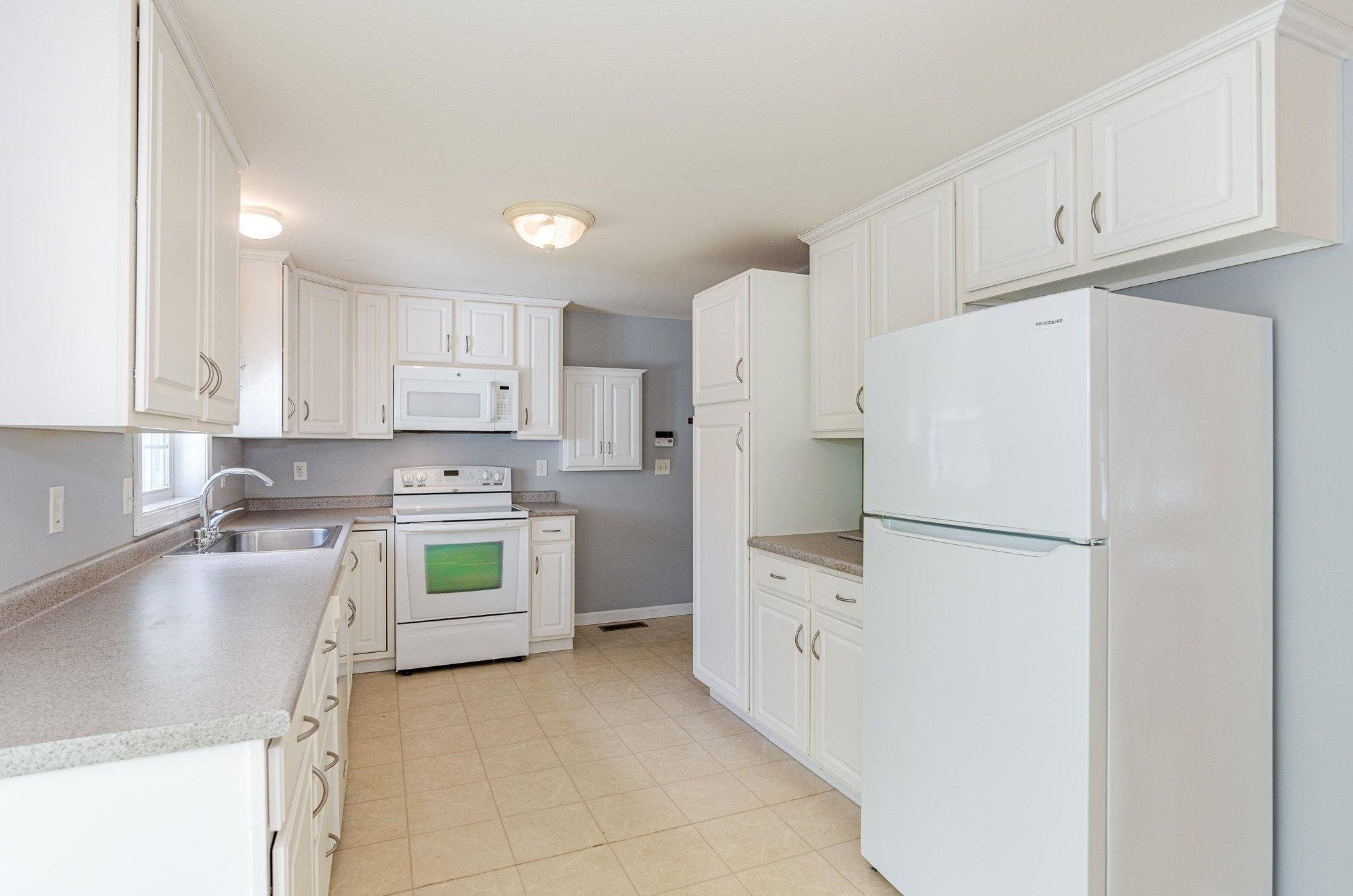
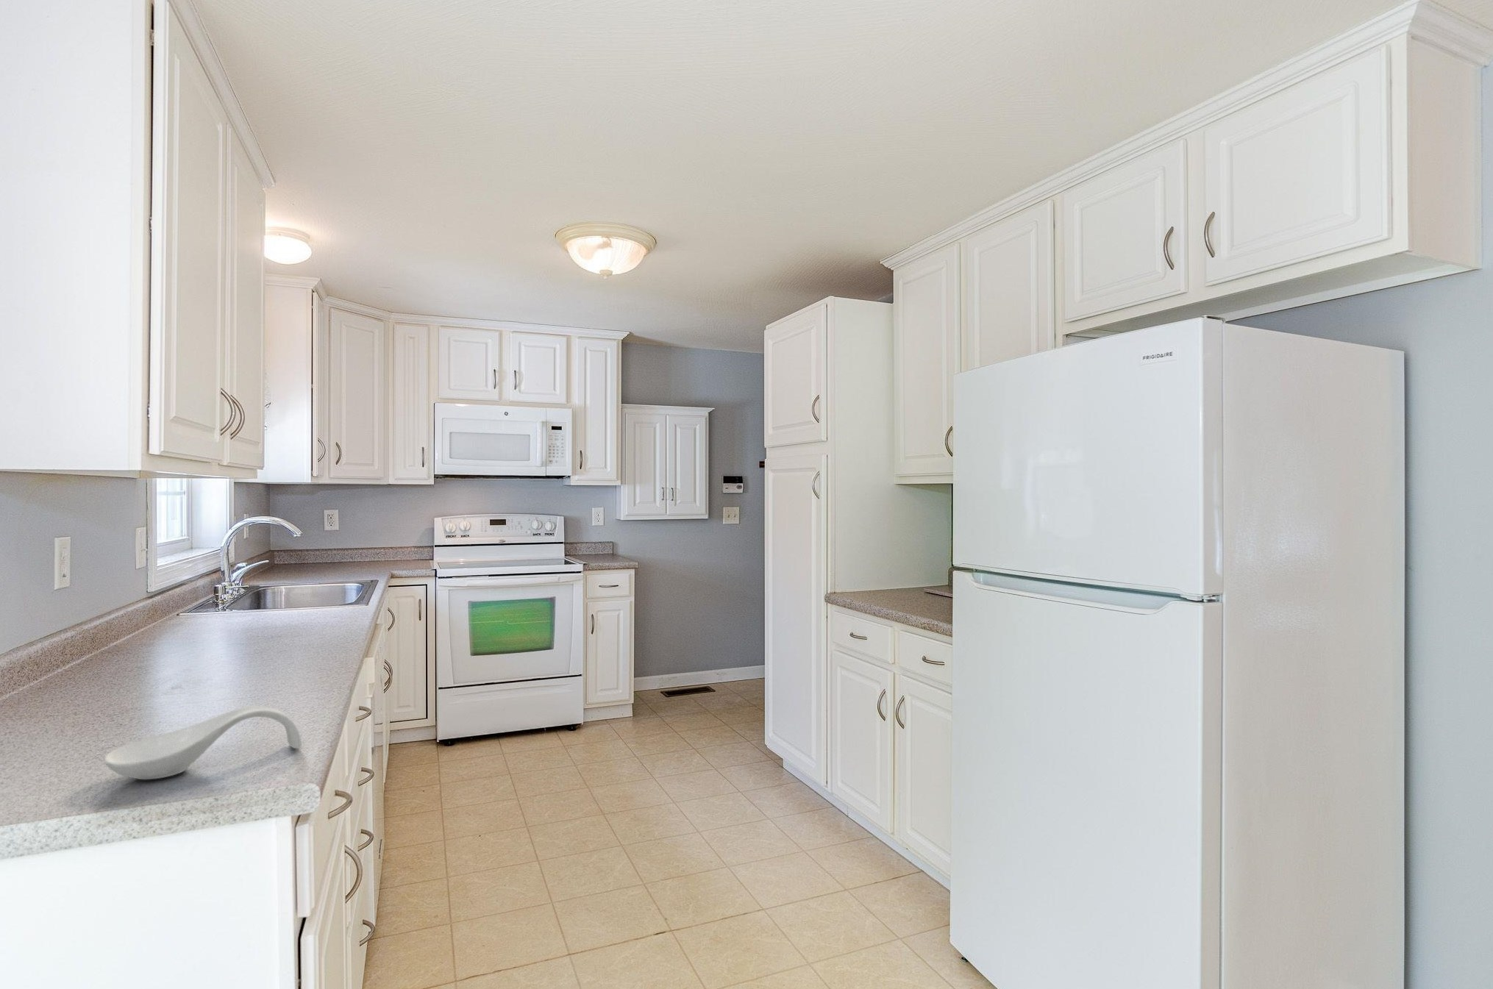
+ spoon rest (207, 740)
